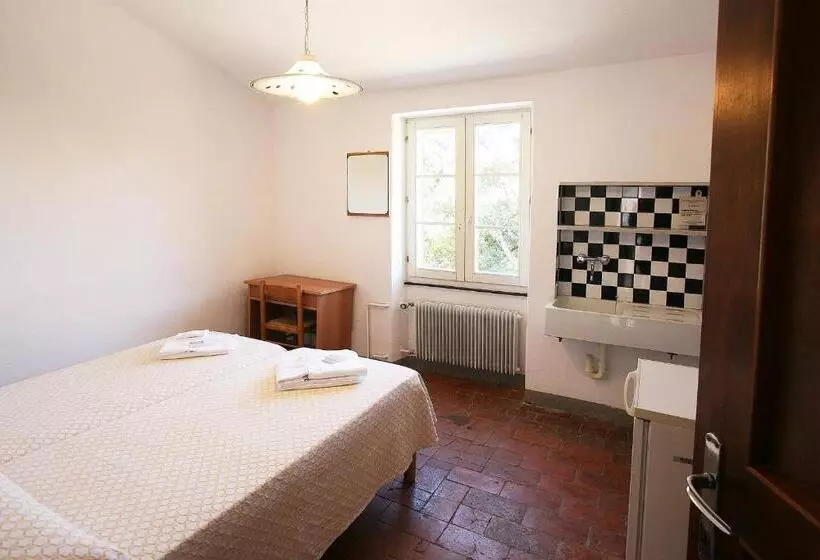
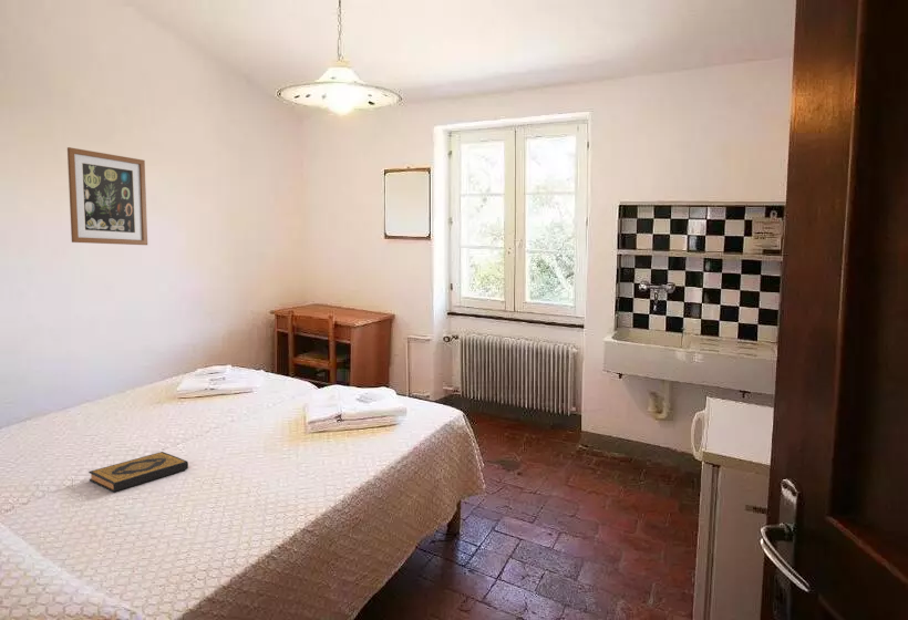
+ hardback book (140, 469)
+ wall art (110, 199)
